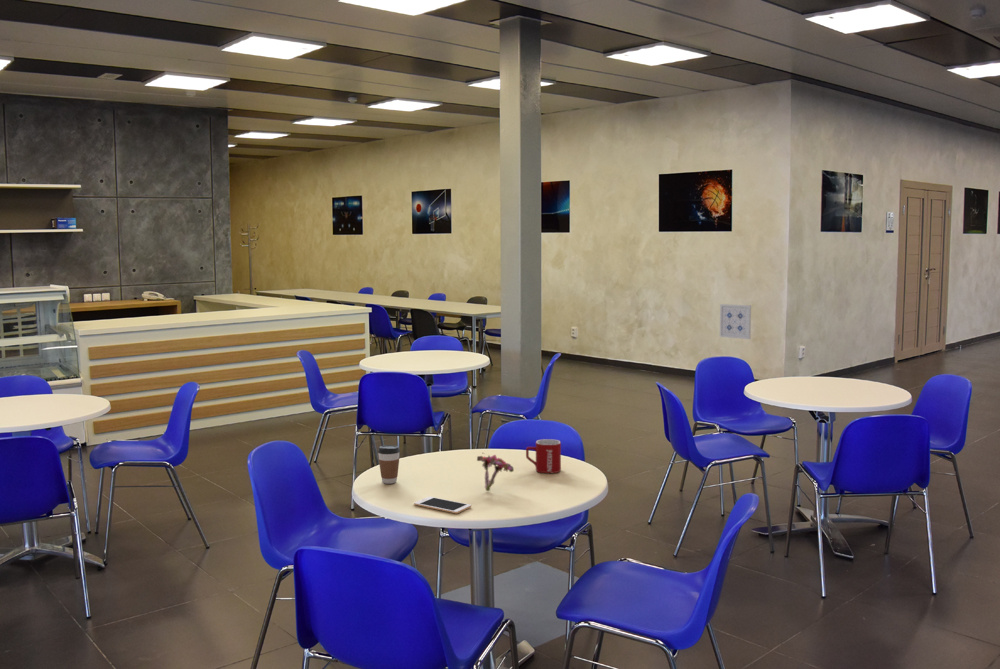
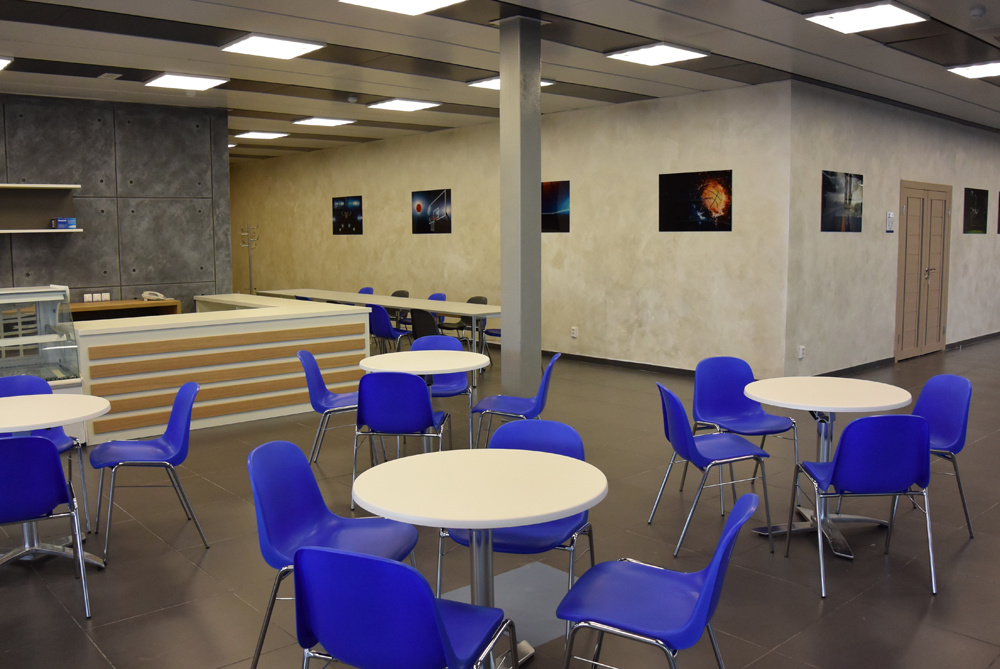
- cell phone (442, 504)
- flower (495, 471)
- coffee cup (389, 464)
- mug (543, 456)
- wall art (735, 321)
